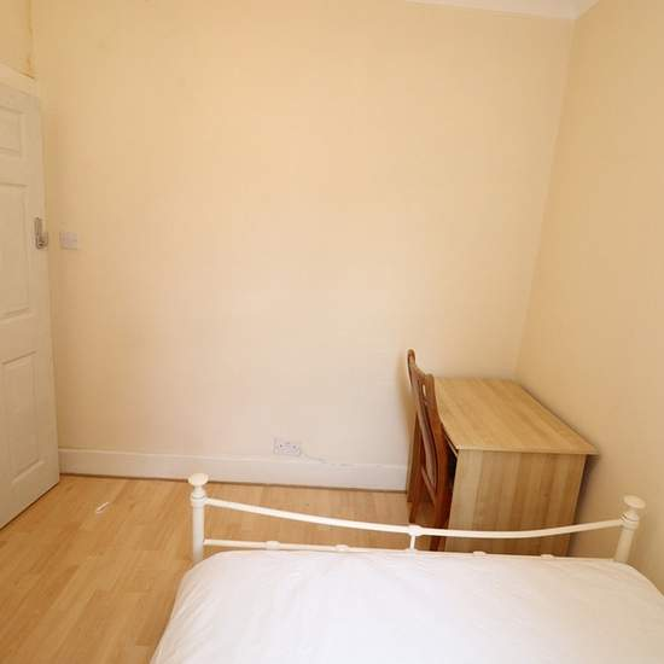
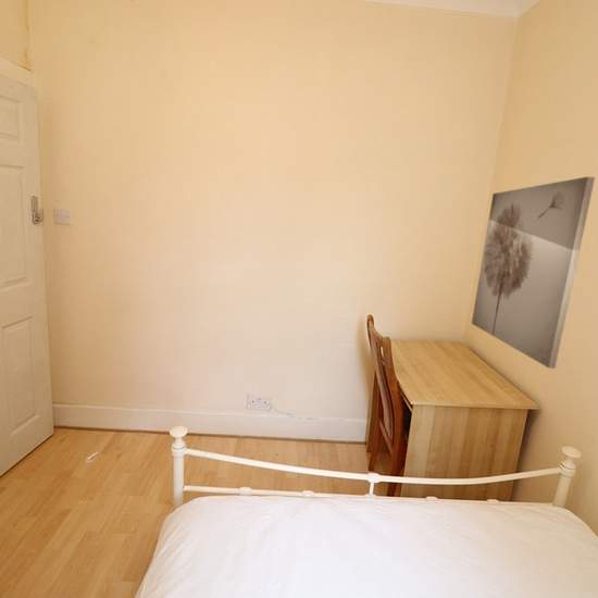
+ wall art (519, 266)
